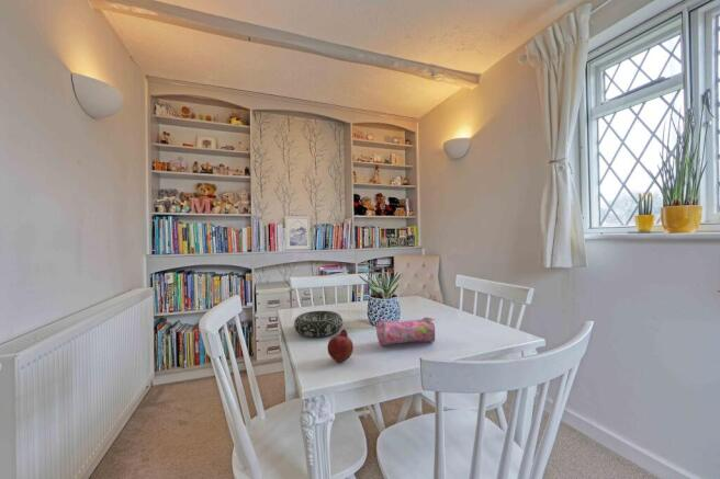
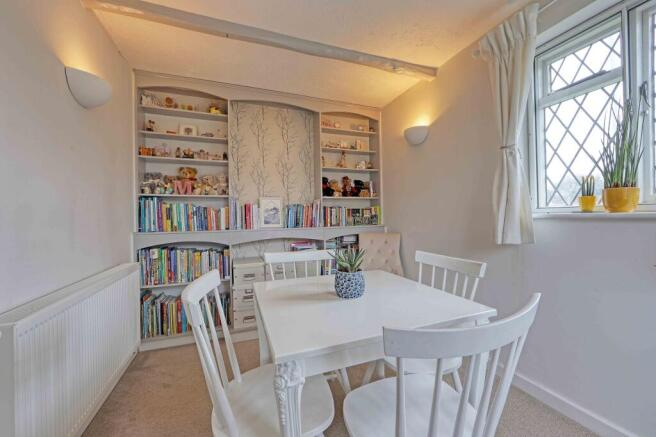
- fruit (340, 345)
- pencil case (406, 330)
- decorative bowl (318, 322)
